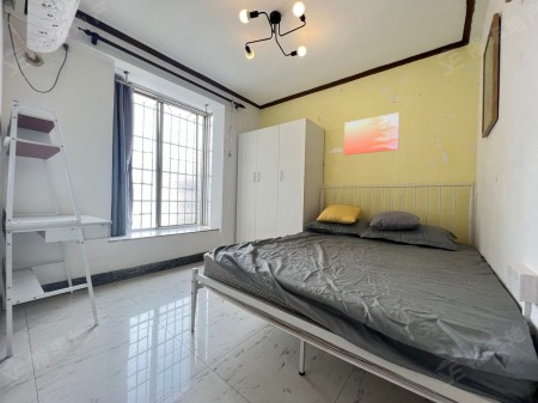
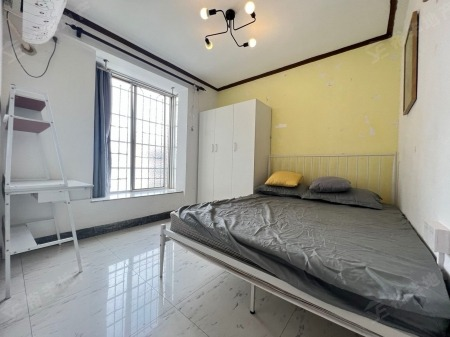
- wall art (369, 135)
